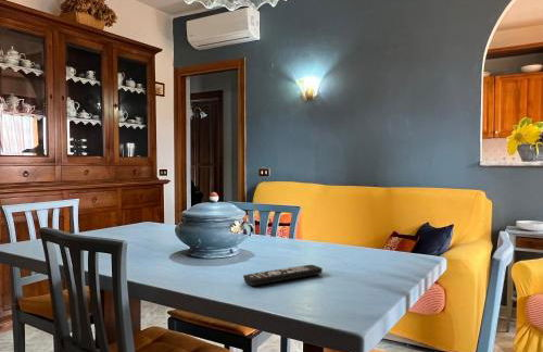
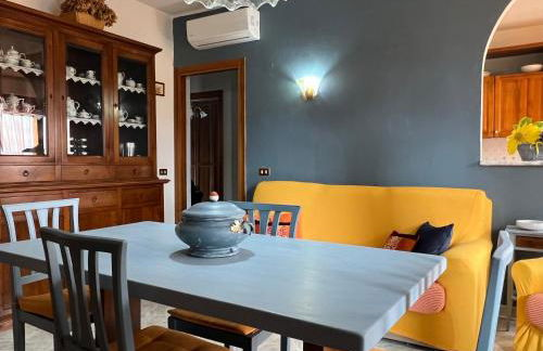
- remote control (283, 274)
